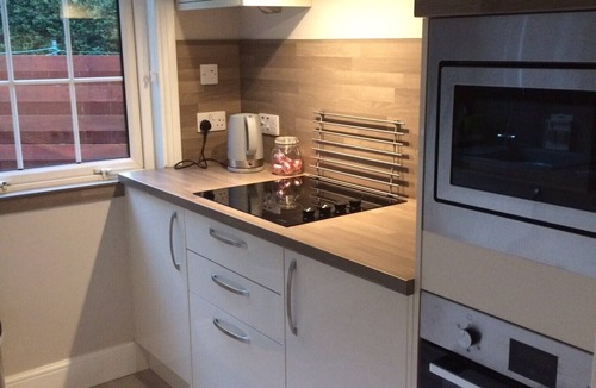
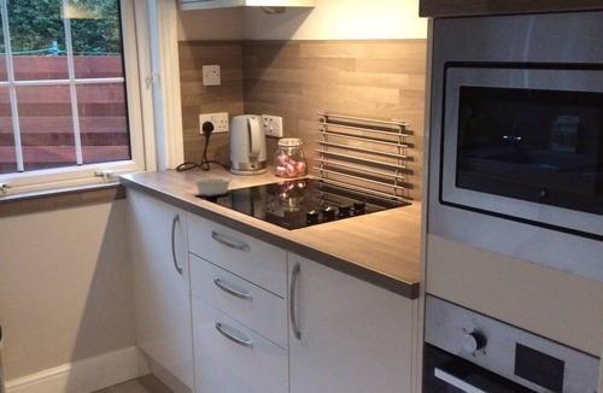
+ legume (211, 186)
